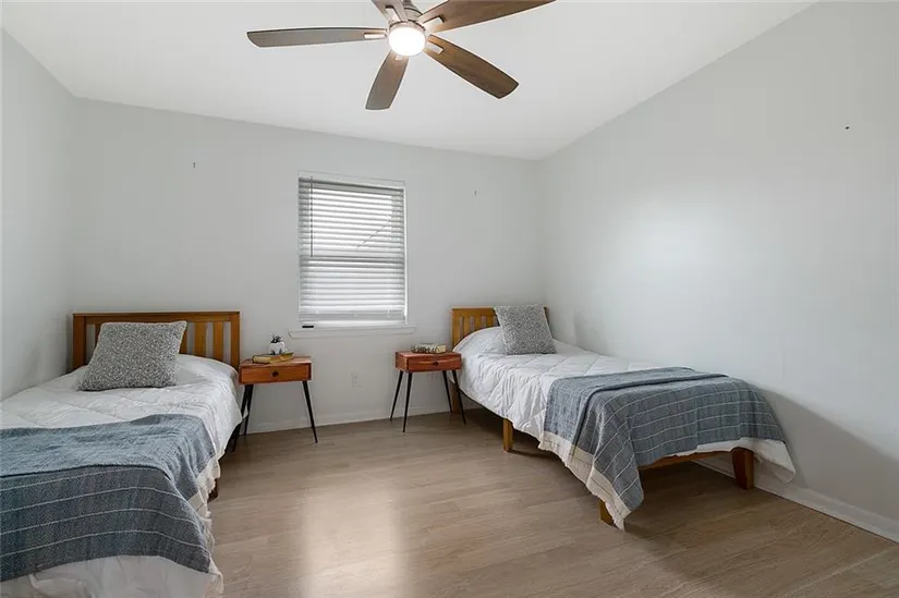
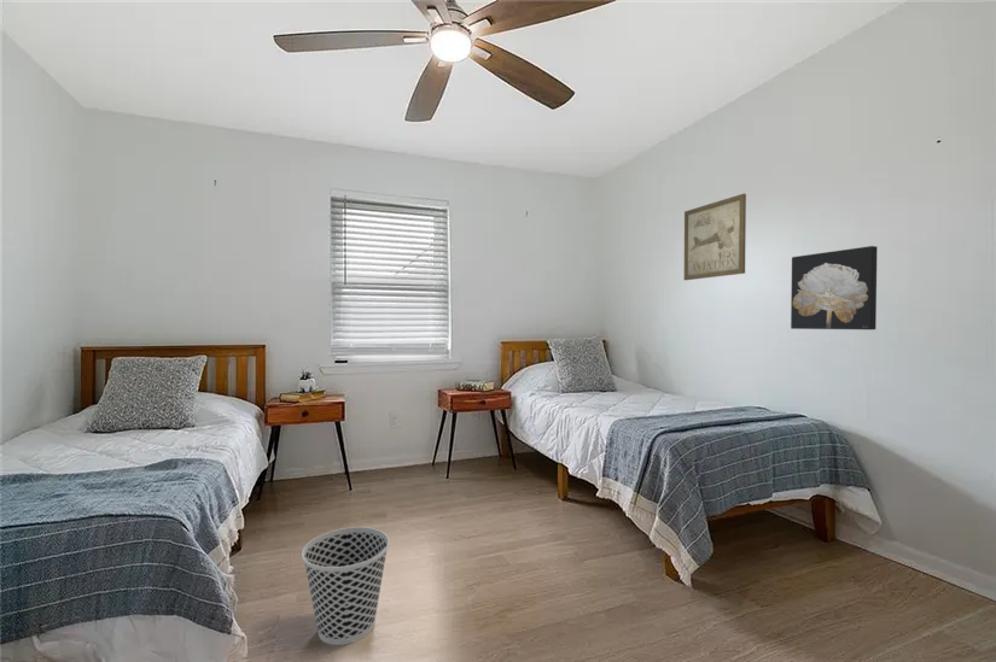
+ wall art (831, 291)
+ wall art (712, 240)
+ wastebasket (346, 585)
